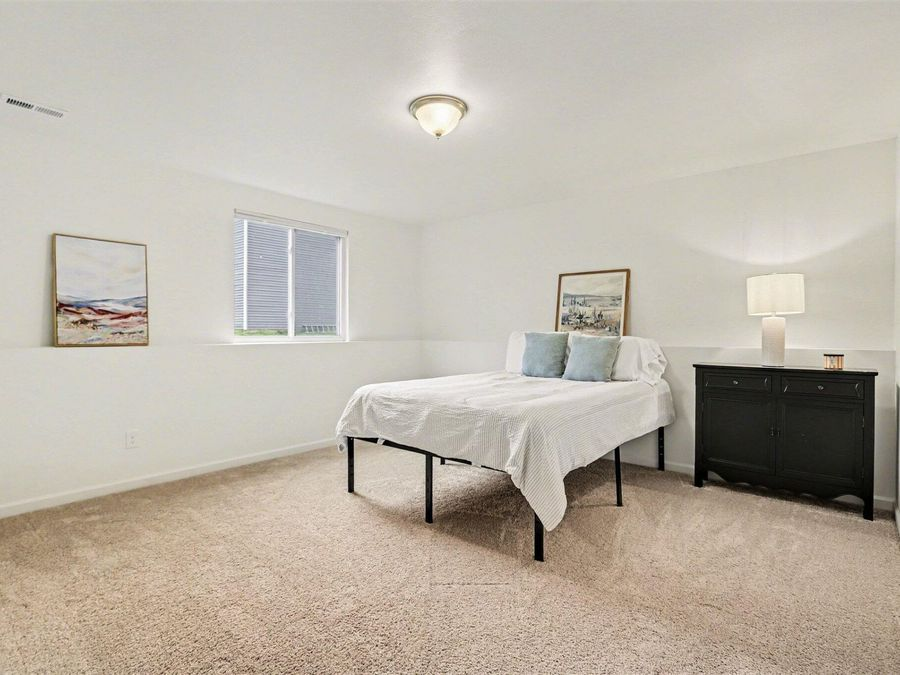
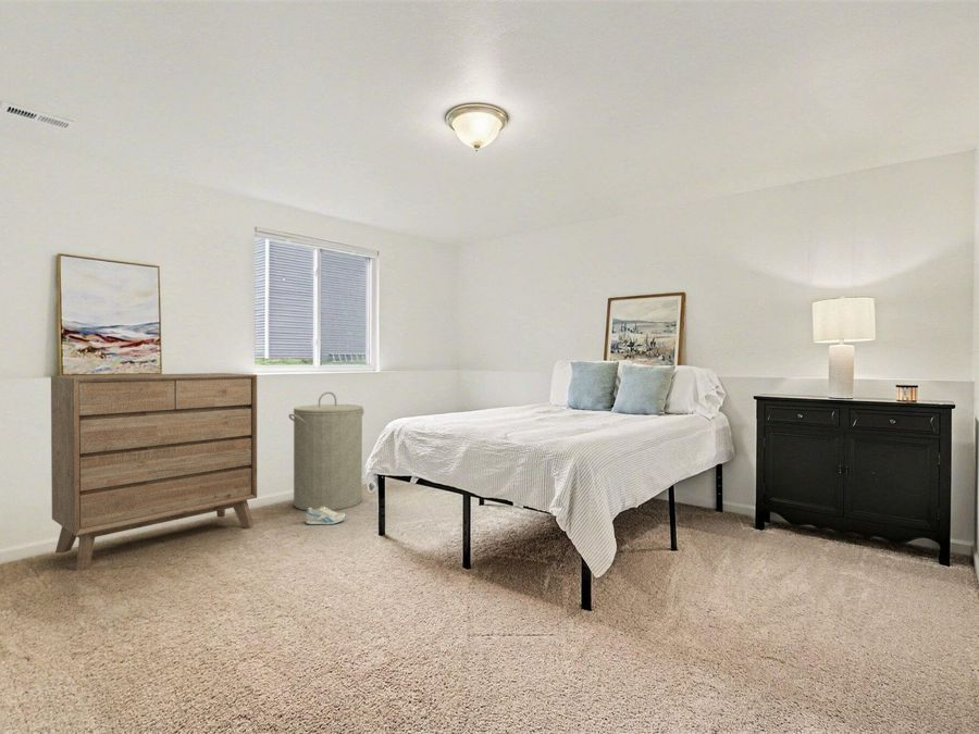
+ laundry hamper (329, 447)
+ dresser (161, 457)
+ sneaker (325, 514)
